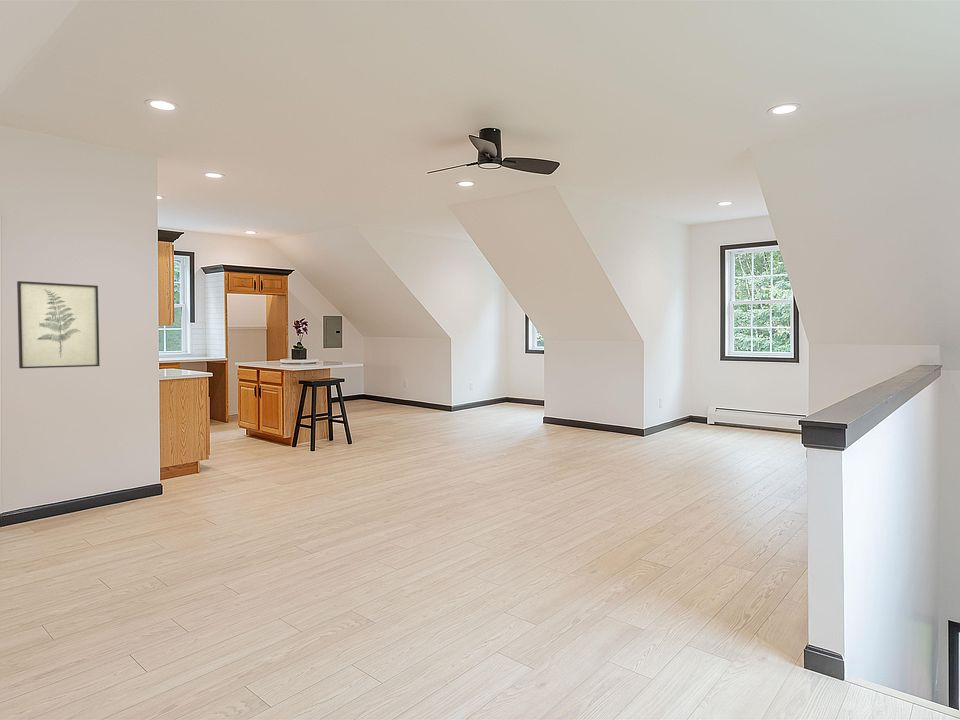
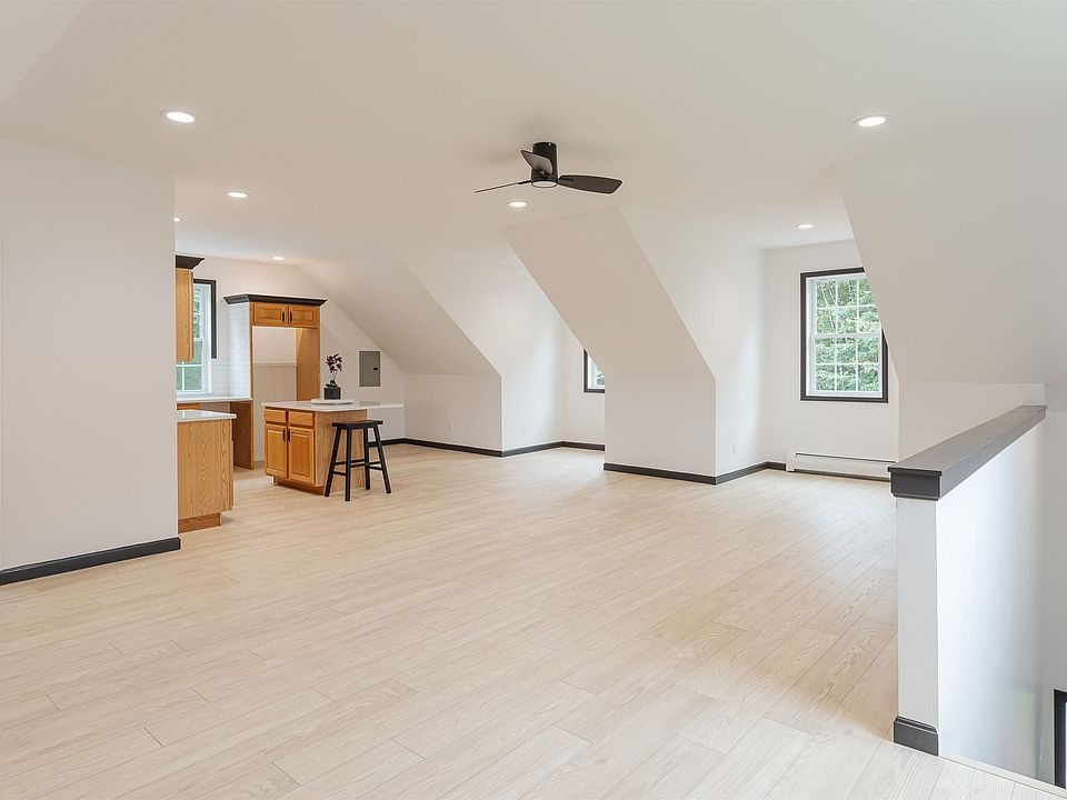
- wall art (59, 325)
